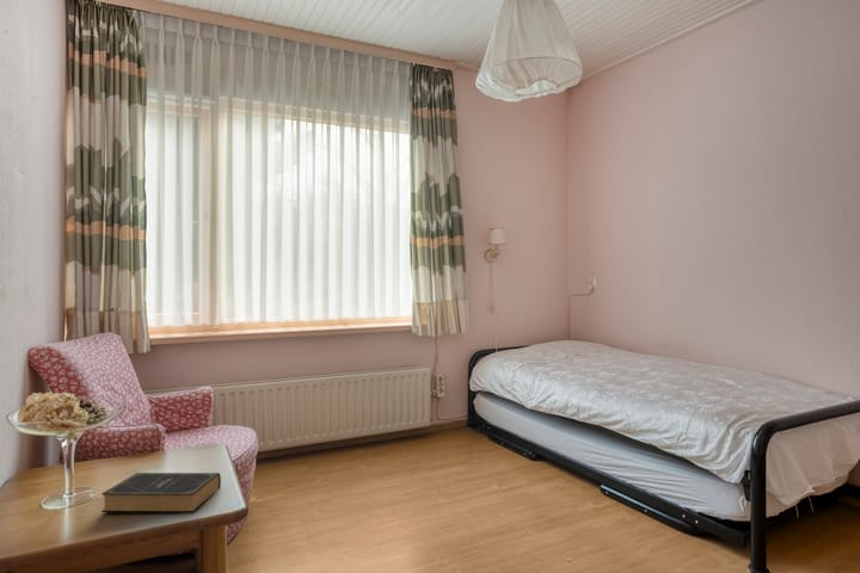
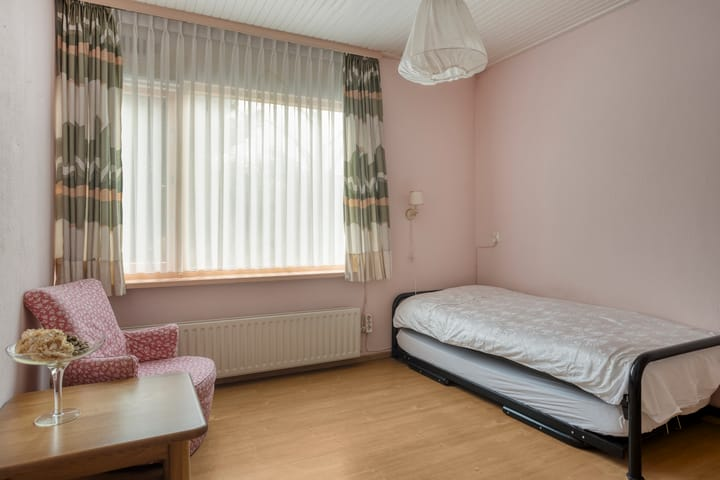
- book (164, 491)
